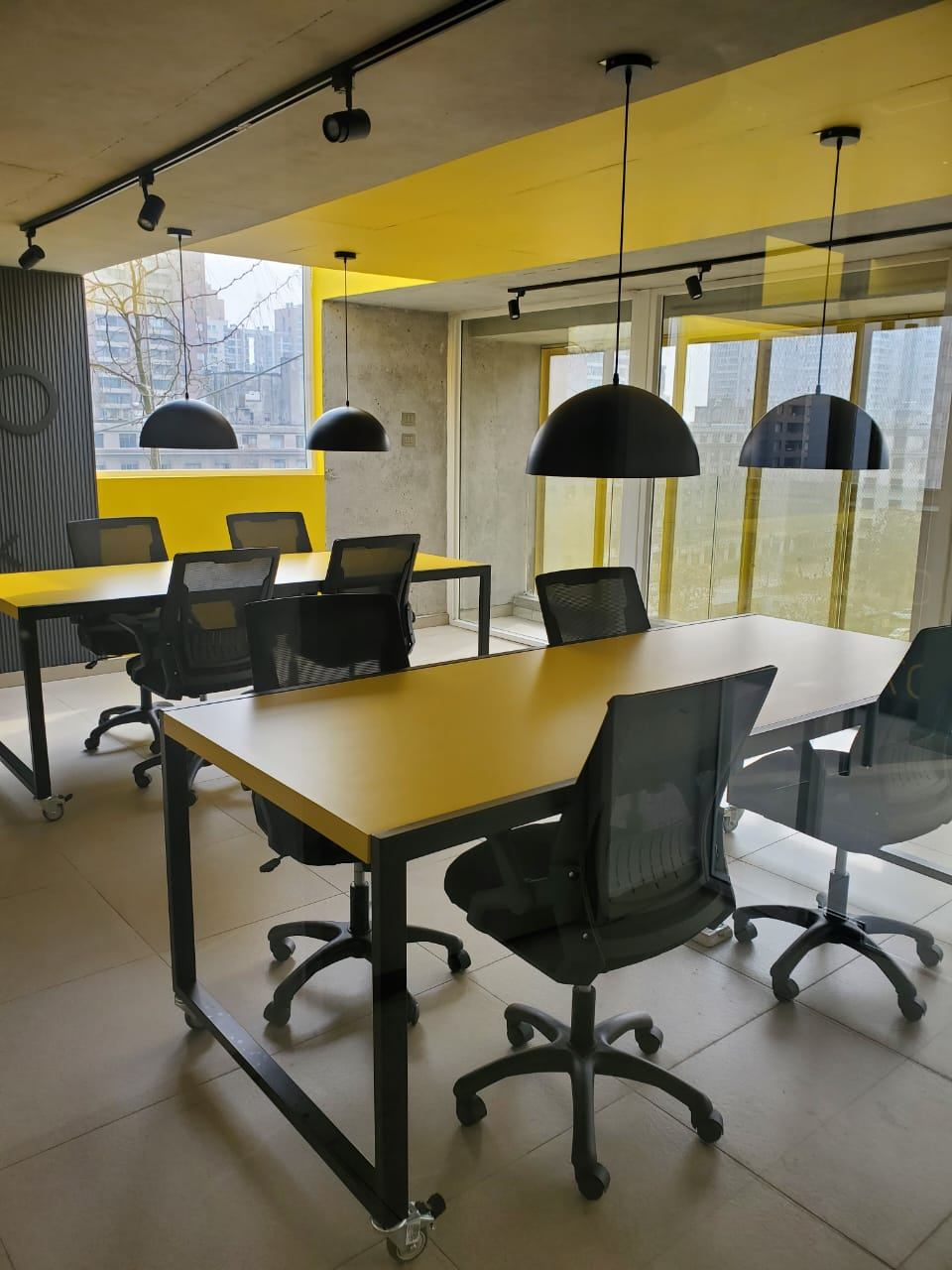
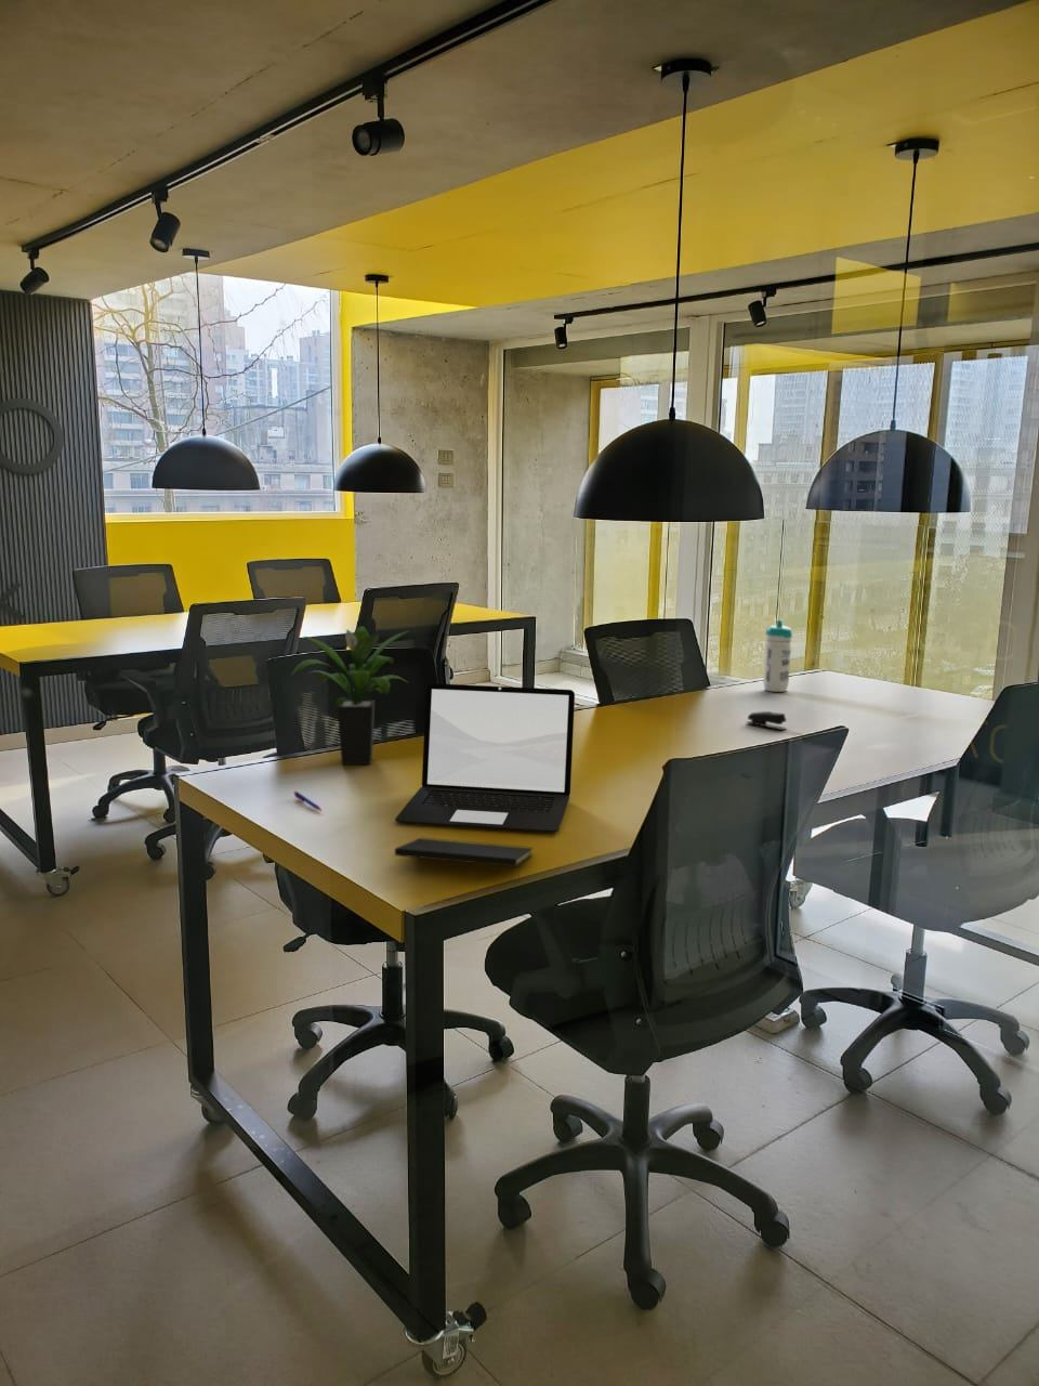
+ potted plant (354, 694)
+ stapler (766, 718)
+ pen (308, 800)
+ water bottle (777, 654)
+ laptop (488, 754)
+ notepad (465, 851)
